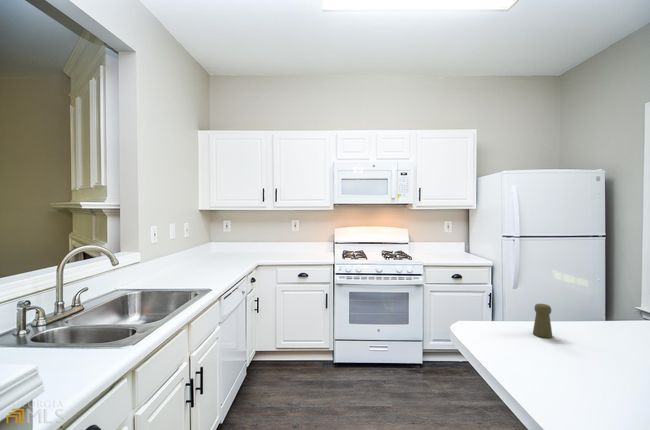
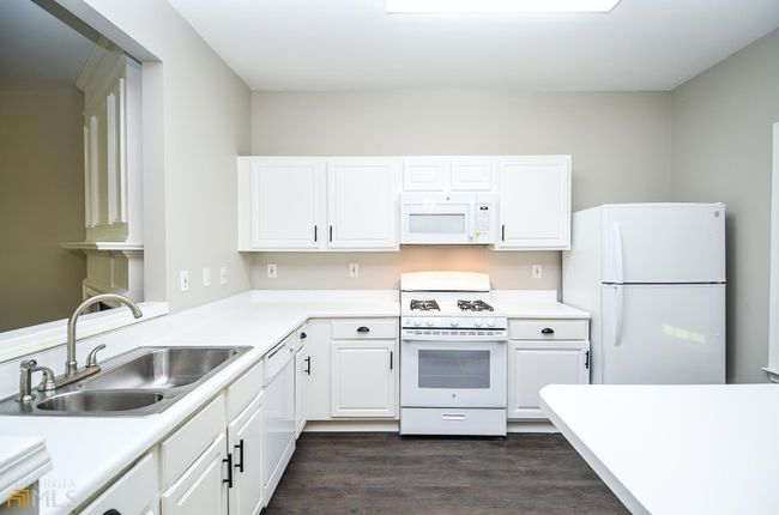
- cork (542, 319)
